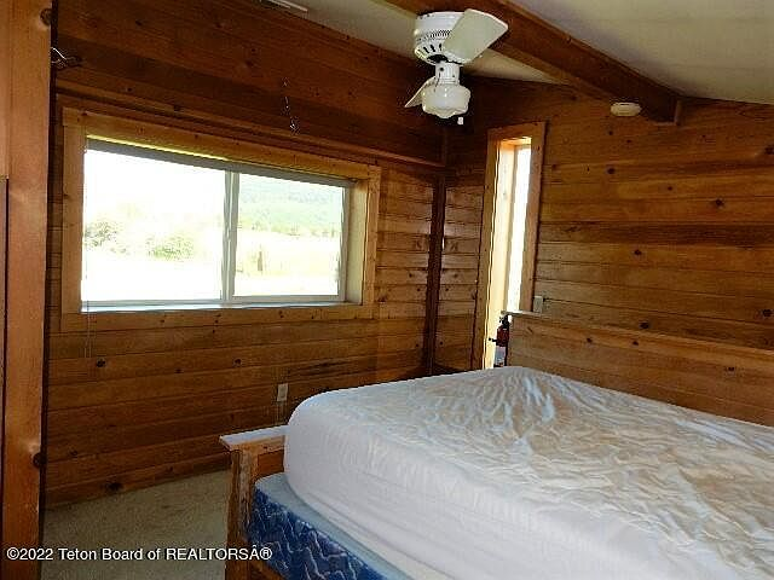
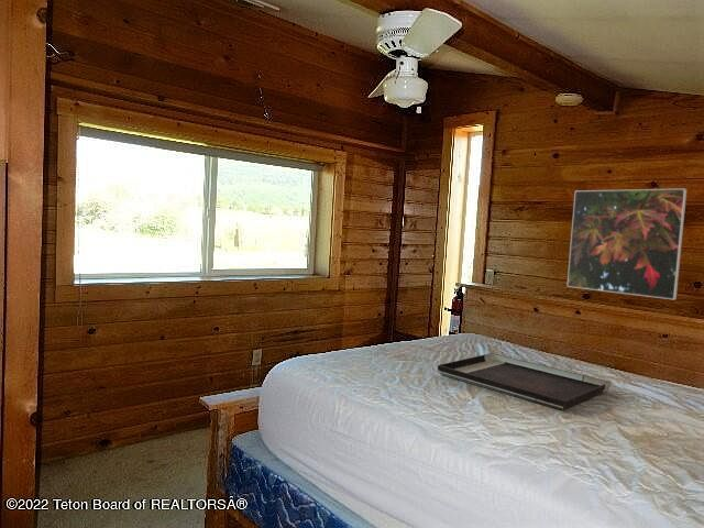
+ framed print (622, 241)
+ tray (521, 377)
